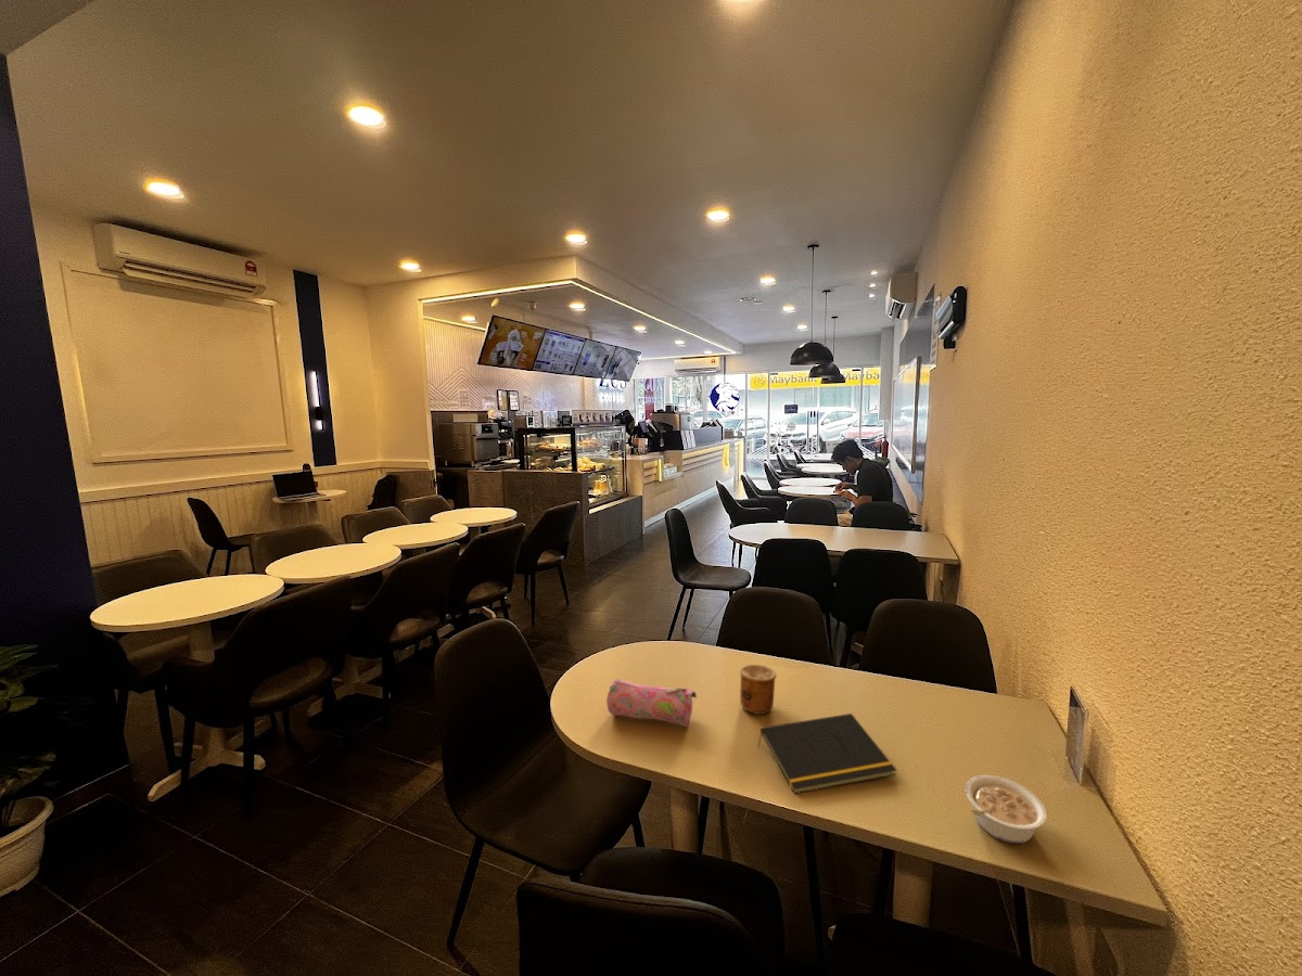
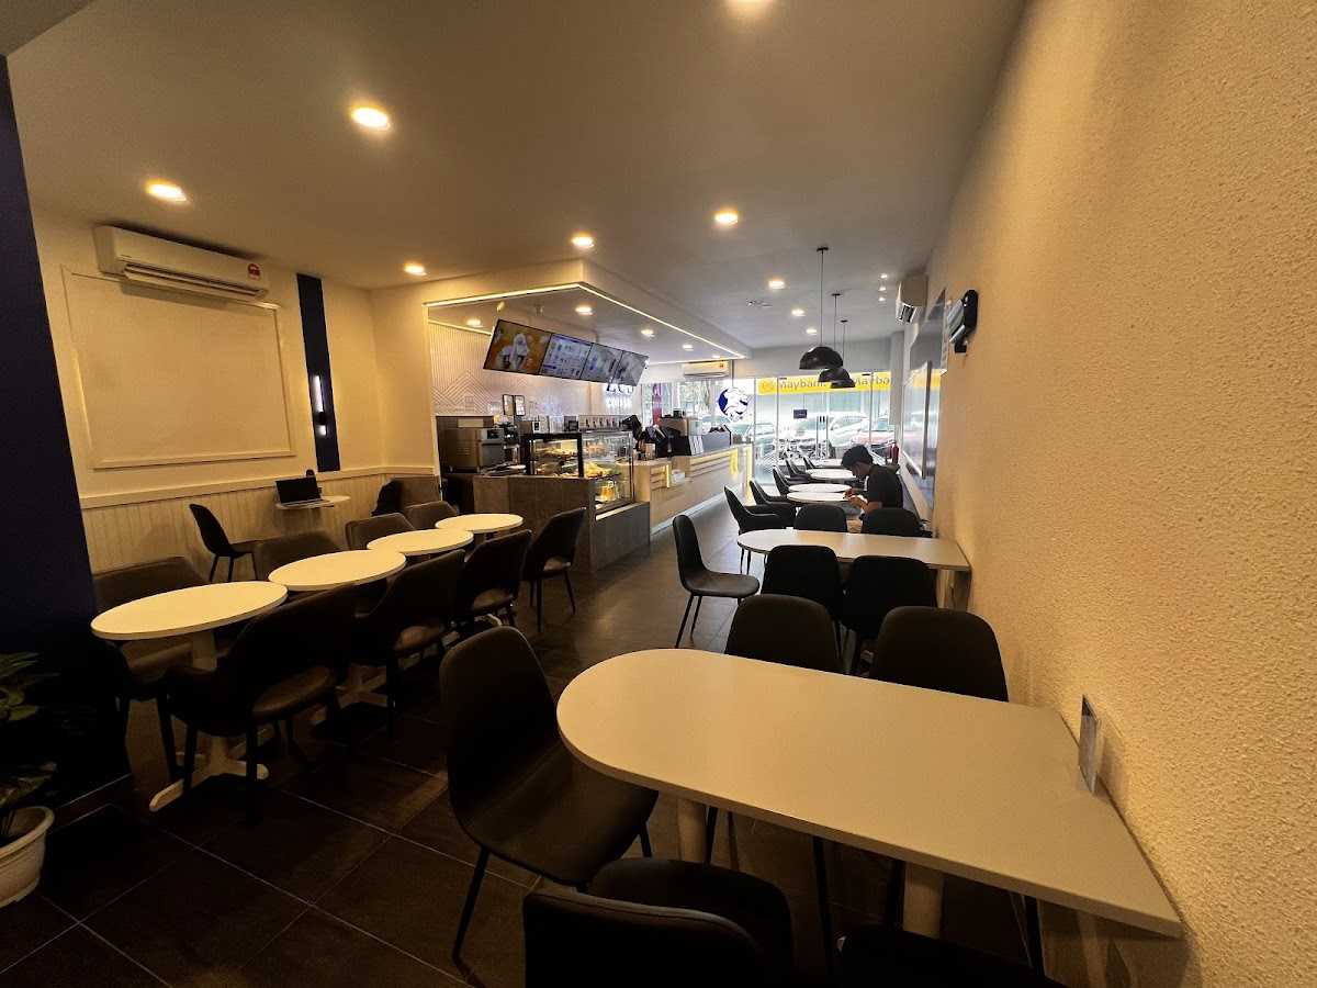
- cup (757, 689)
- legume (1004, 811)
- pencil case (651, 701)
- notepad (825, 749)
